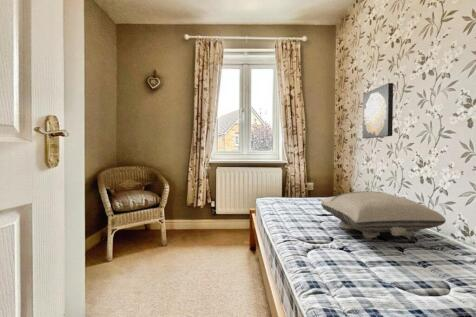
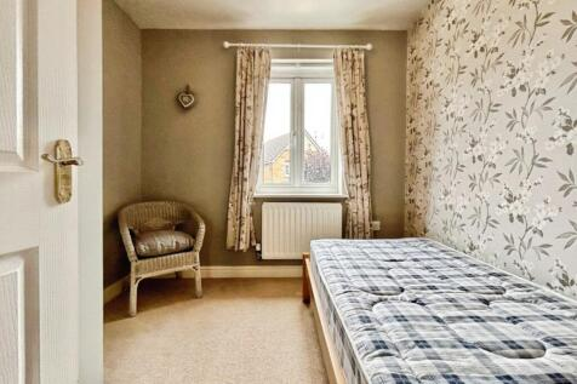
- wall art (376, 113)
- pillow (374, 212)
